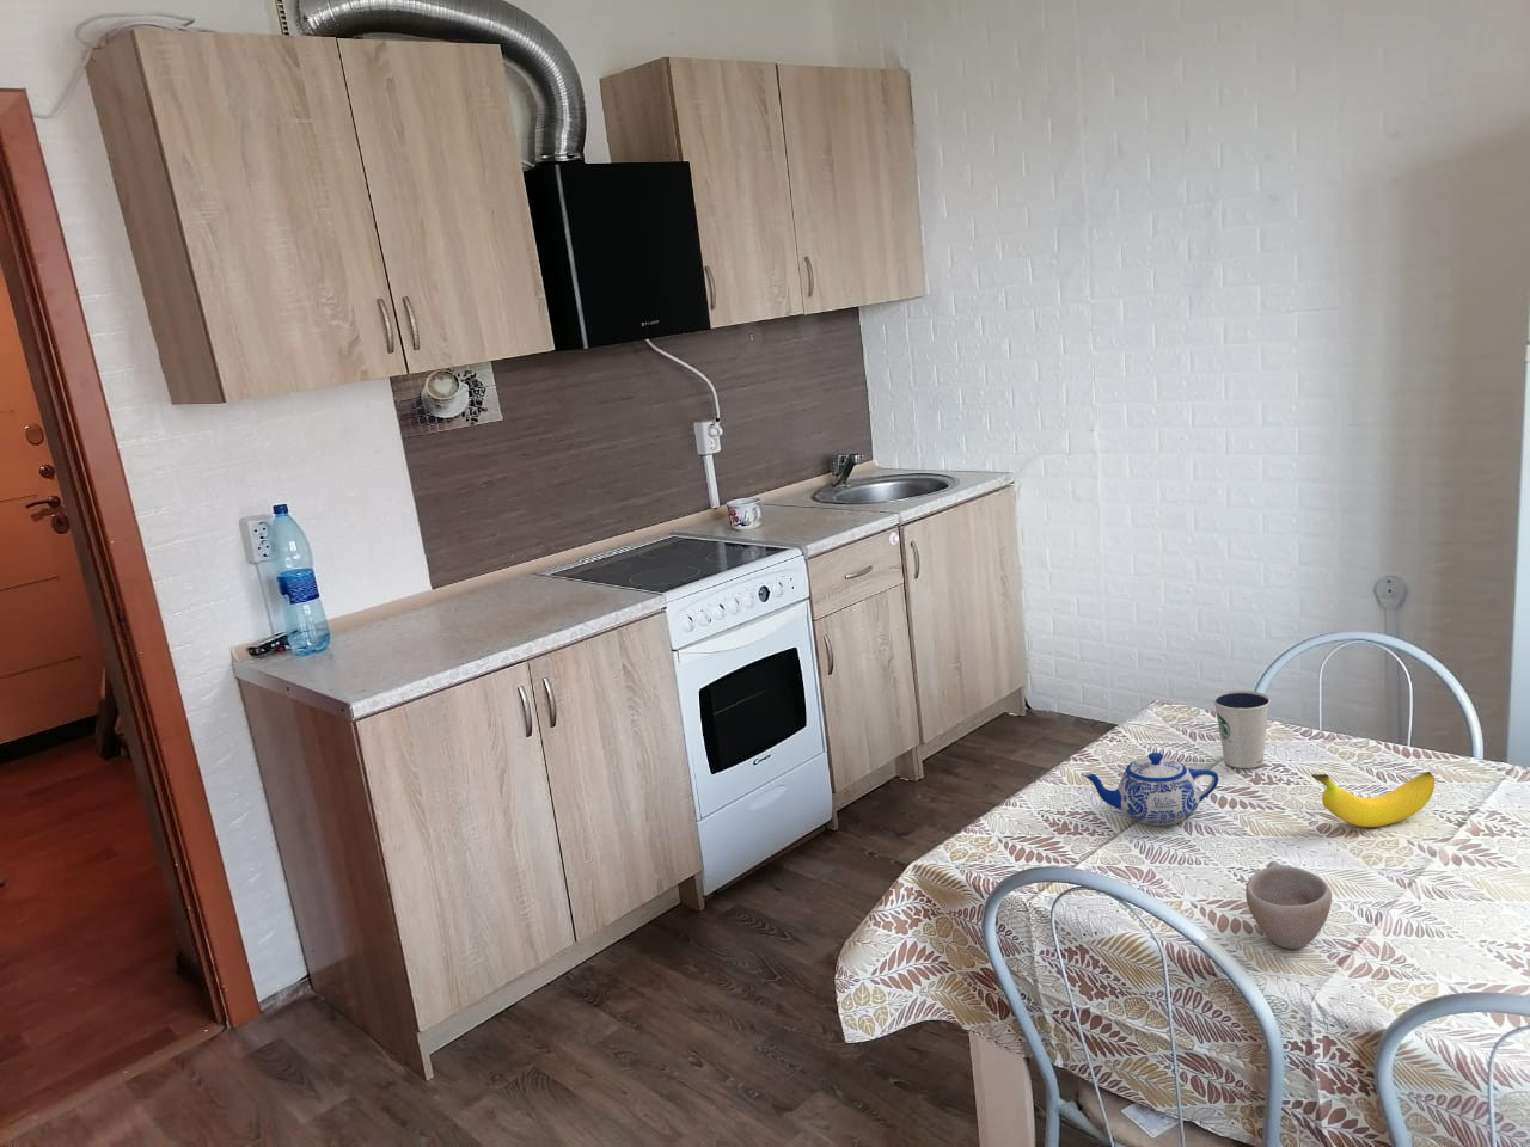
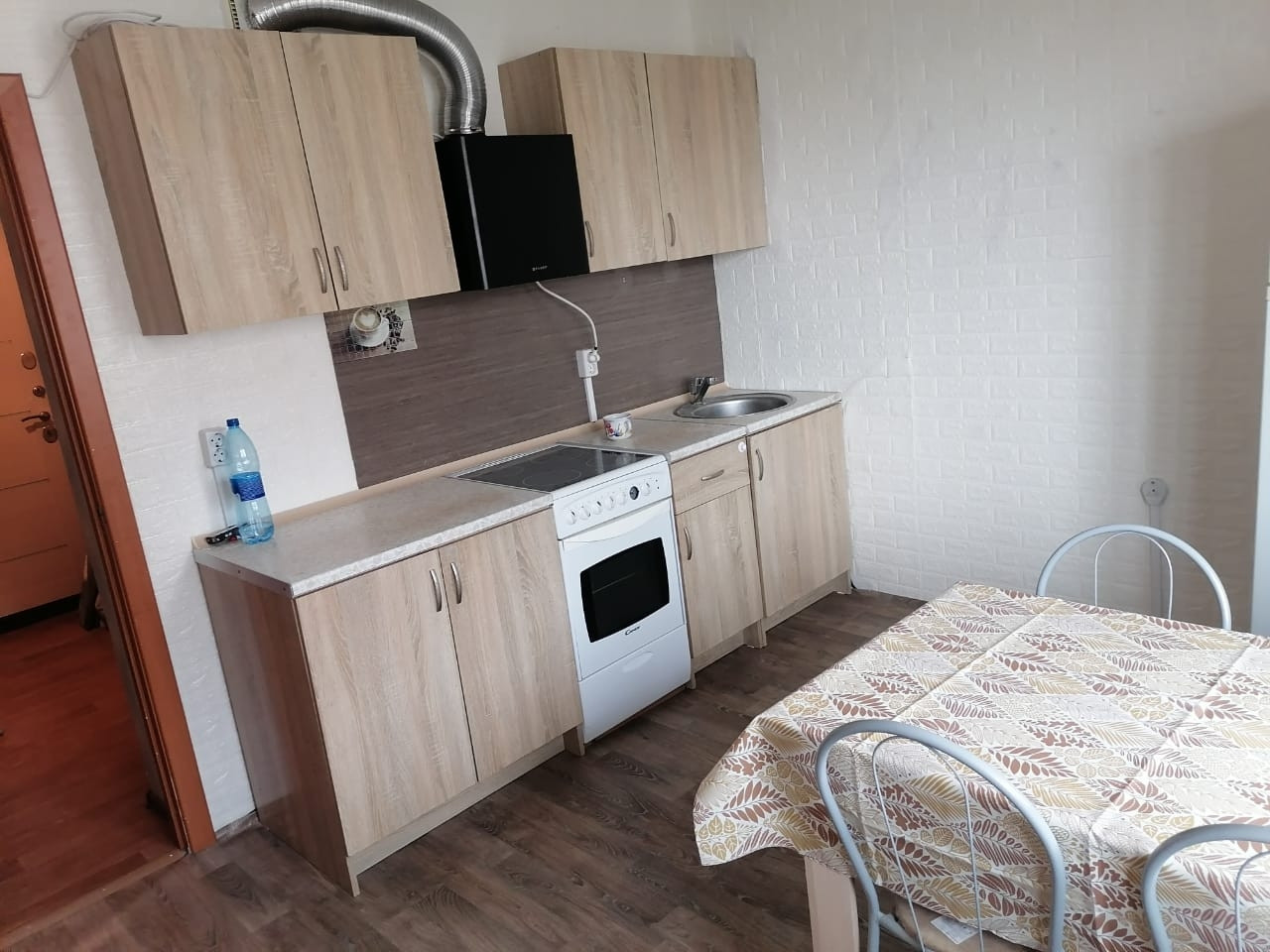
- cup (1283, 906)
- teapot (1149, 786)
- banana (1373, 796)
- dixie cup (1242, 730)
